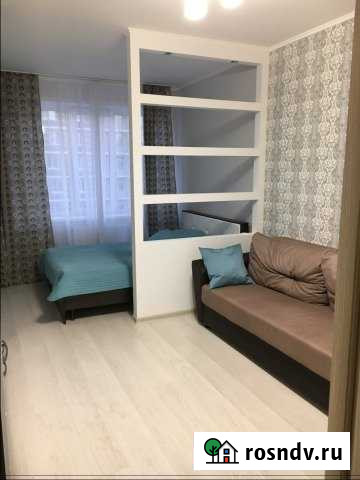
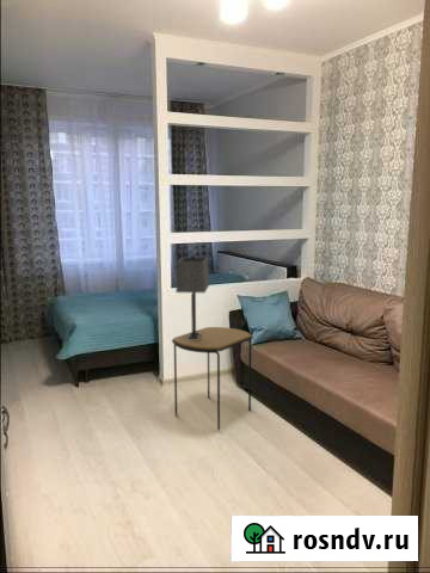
+ table lamp (194, 296)
+ side table (208, 375)
